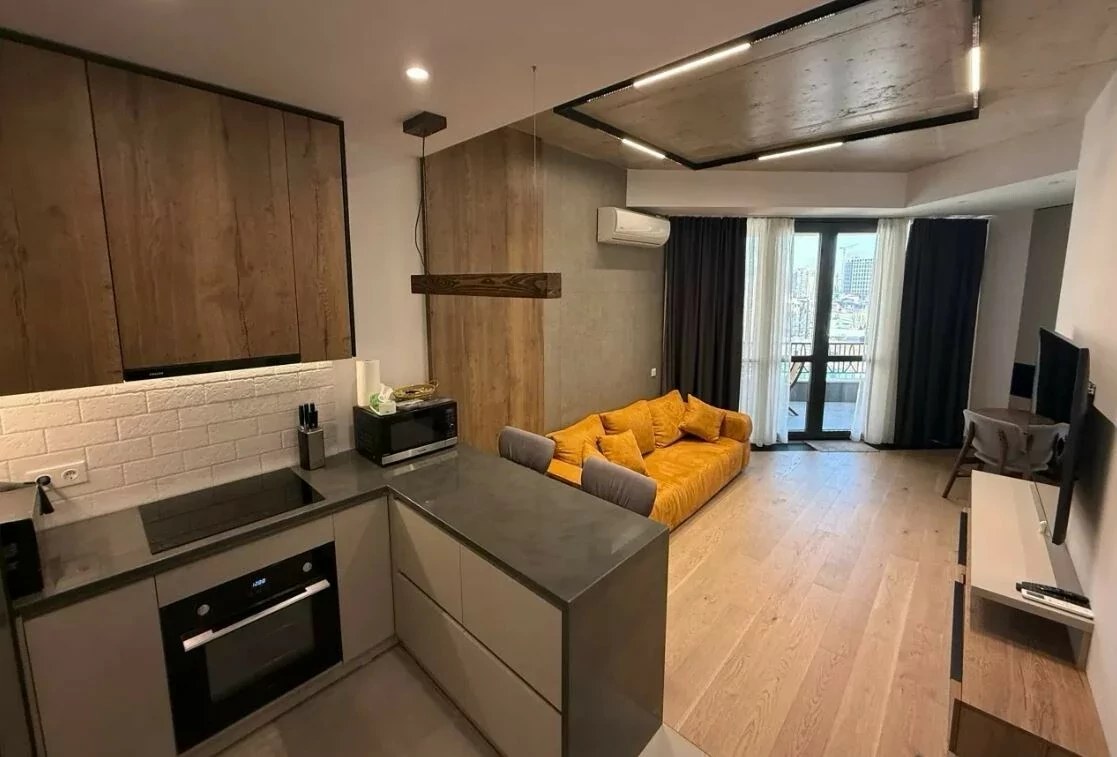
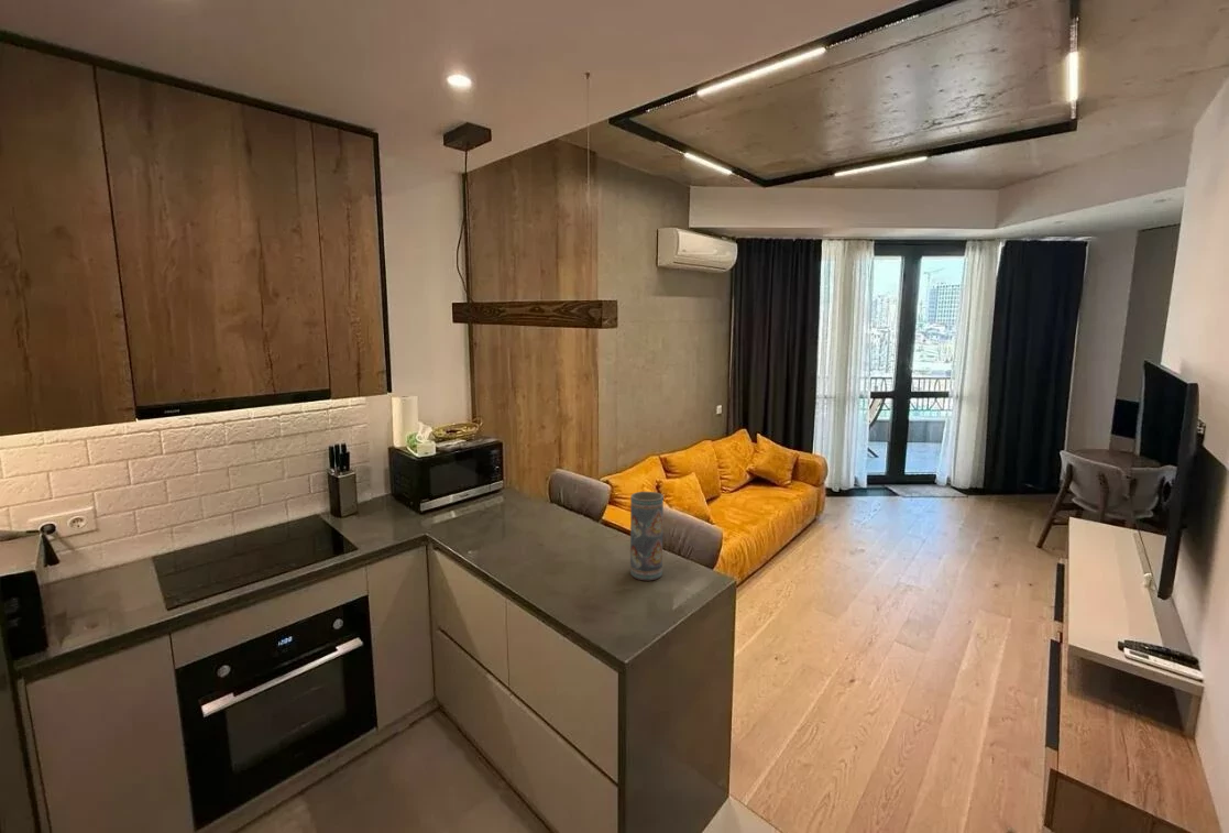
+ vase (646, 535)
